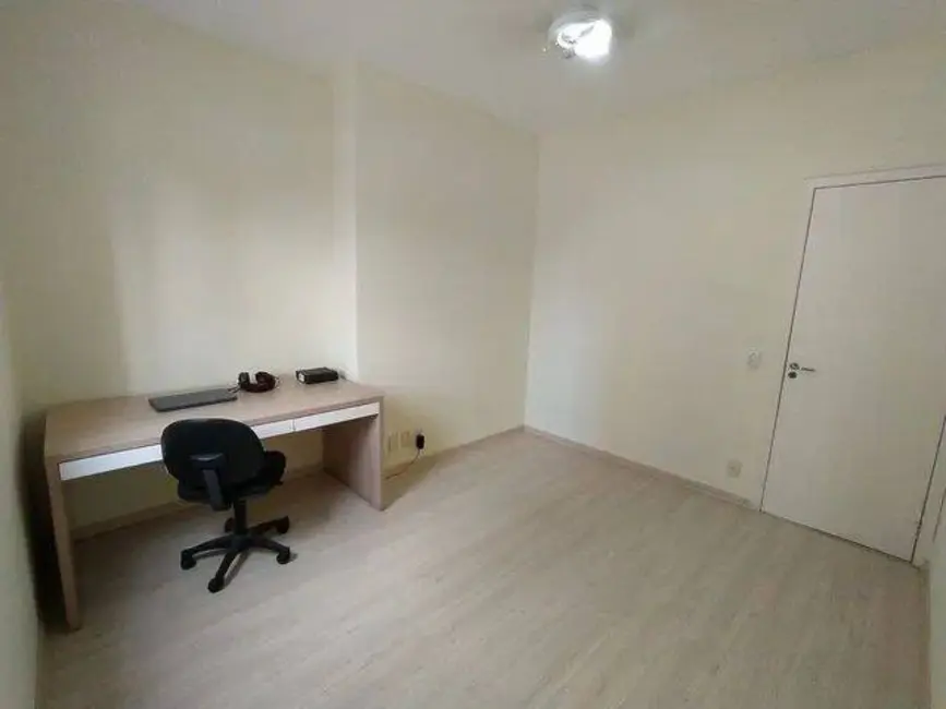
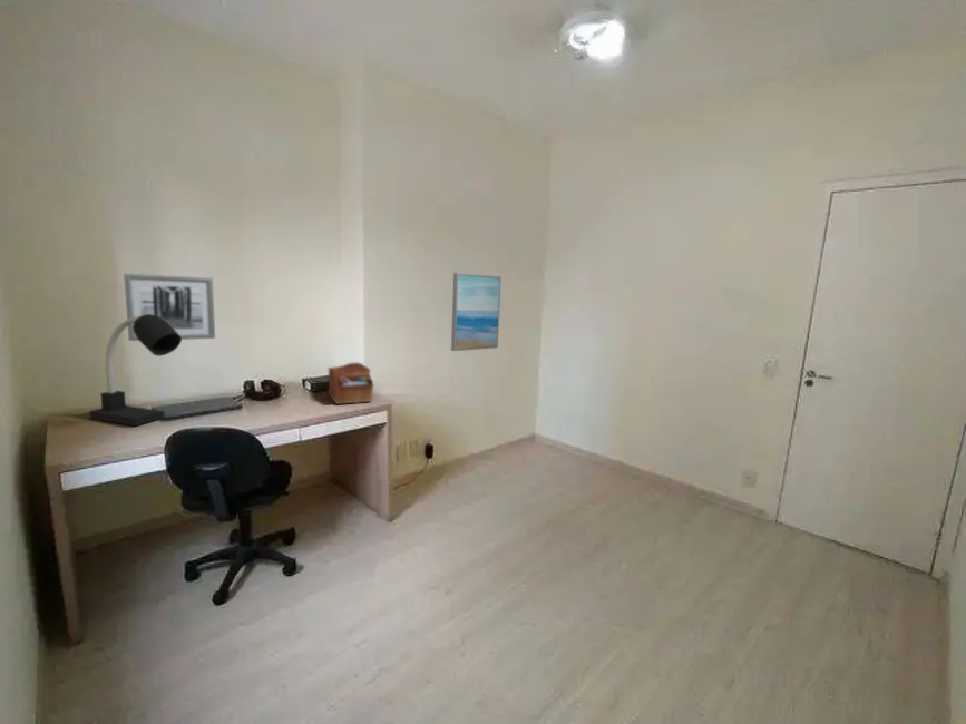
+ wall art (172, 307)
+ sewing box (349, 382)
+ wall art (477, 312)
+ desk lamp (152, 352)
